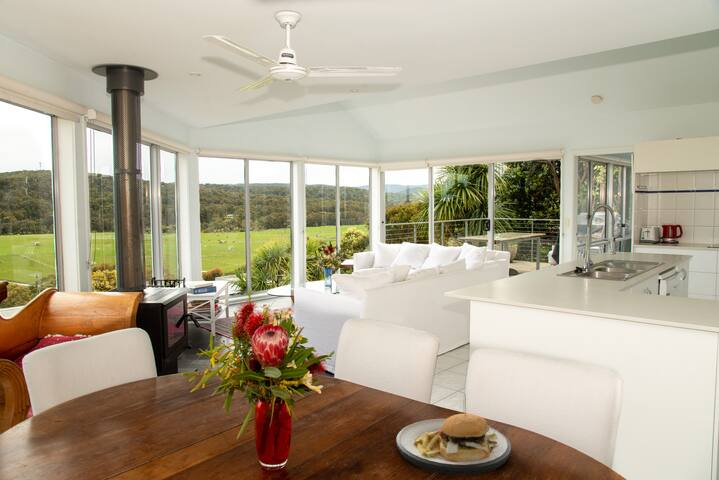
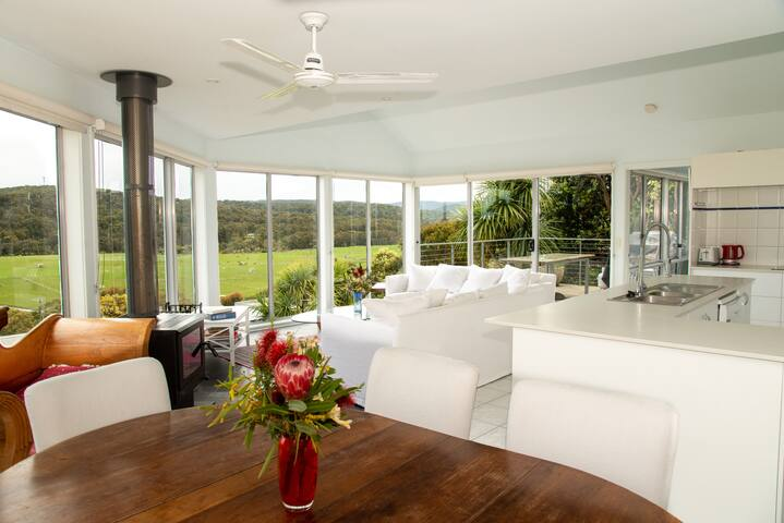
- plate (452, 419)
